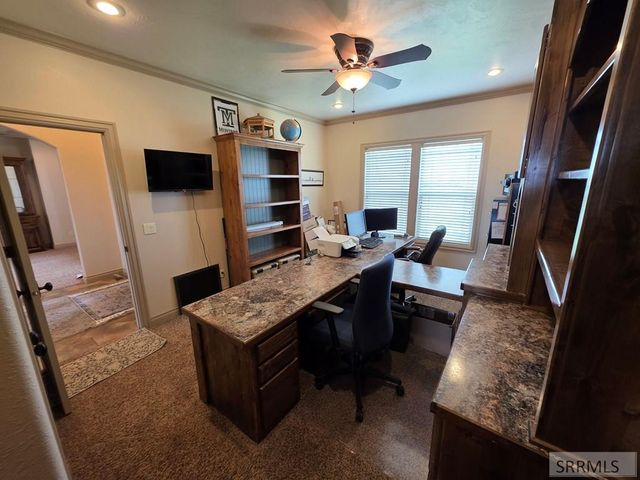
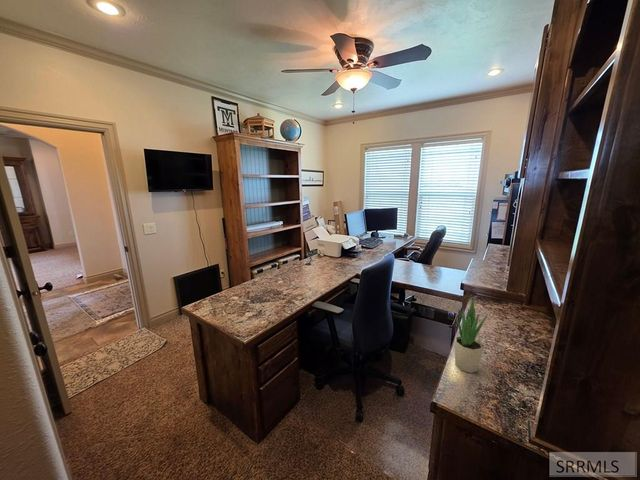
+ potted plant (468, 333)
